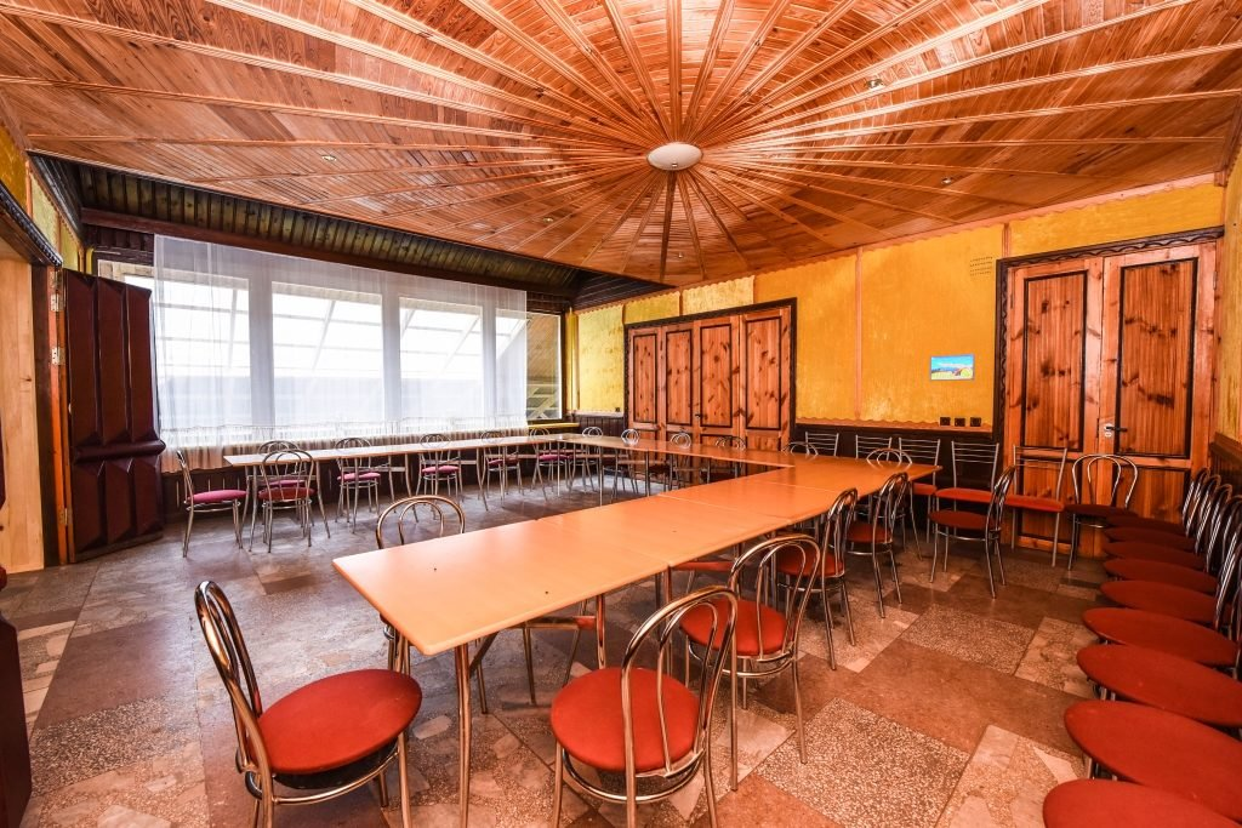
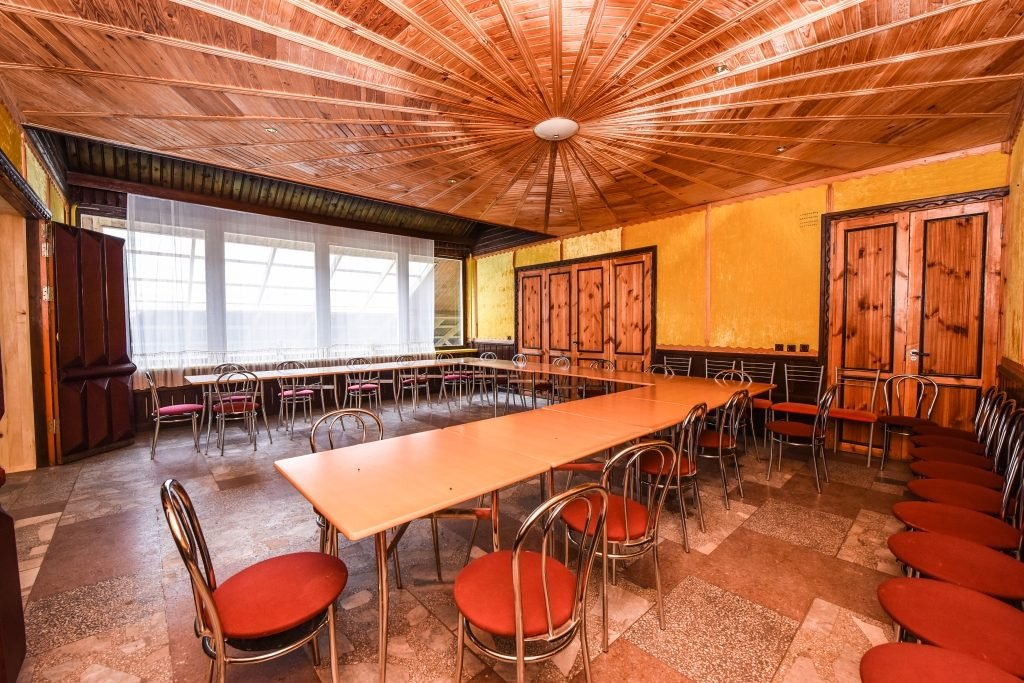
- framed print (951, 367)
